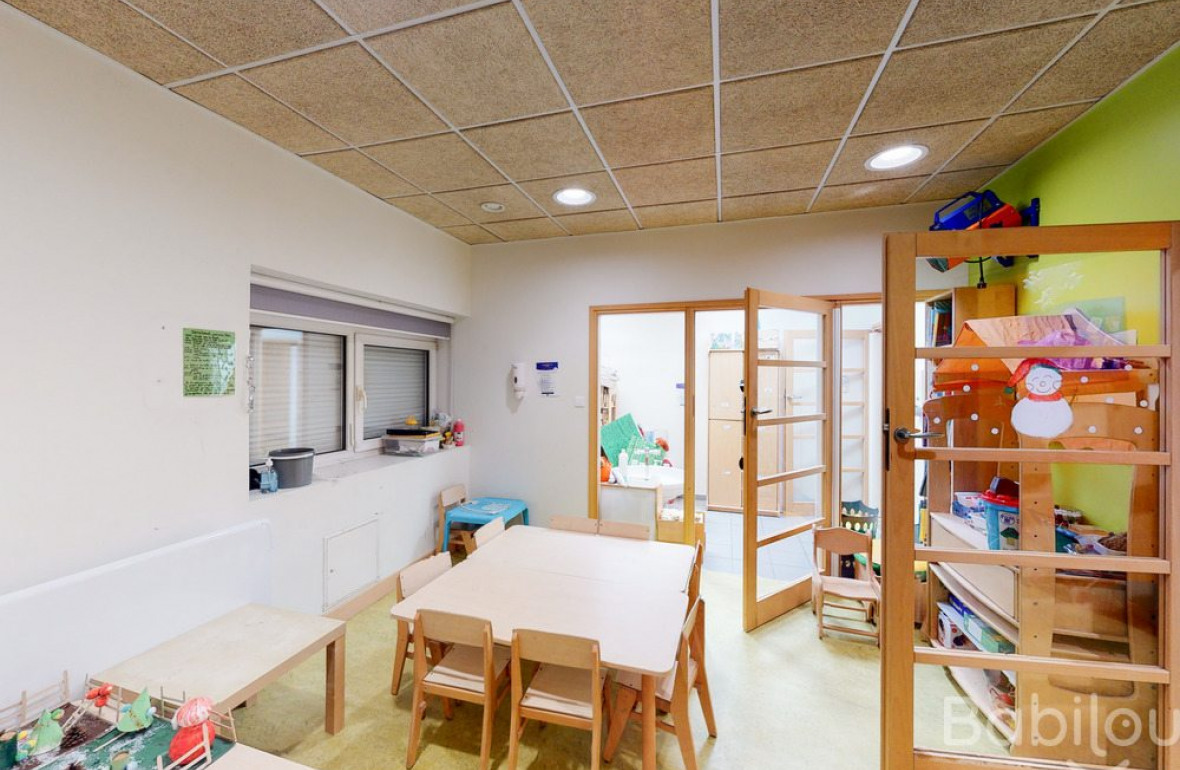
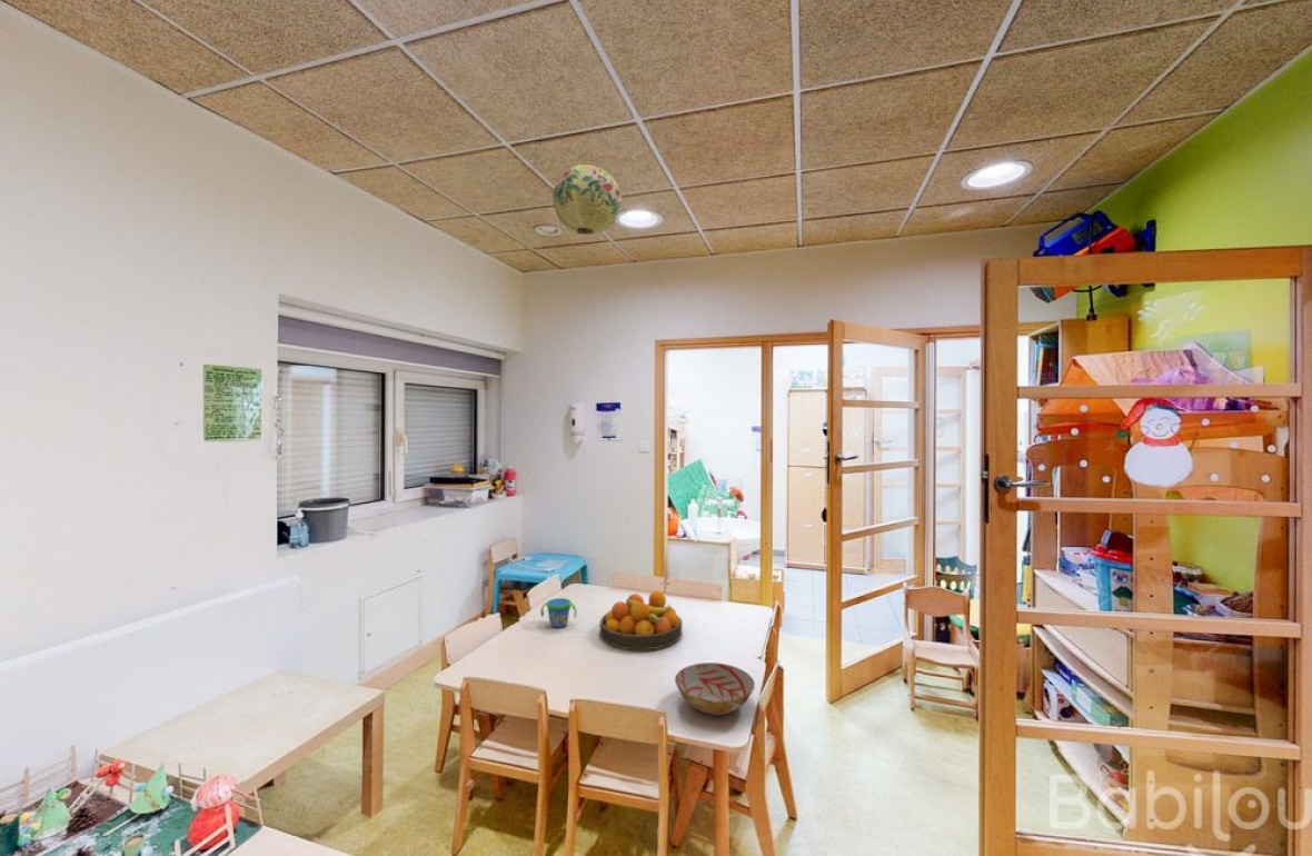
+ fruit bowl (640, 614)
+ bowl (714, 693)
+ snack cup (558, 613)
+ paper lantern (587, 200)
